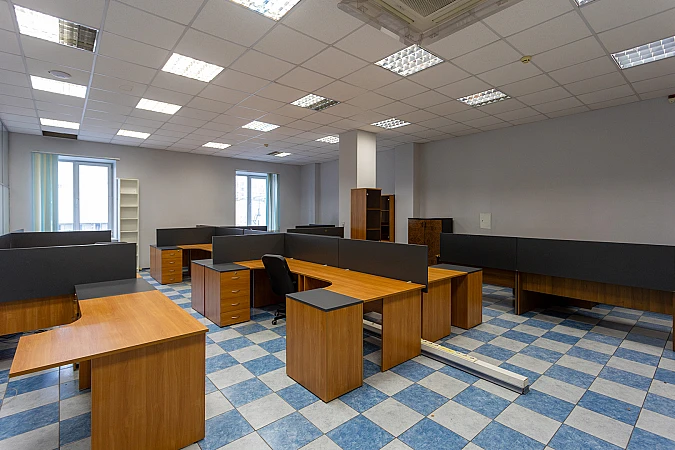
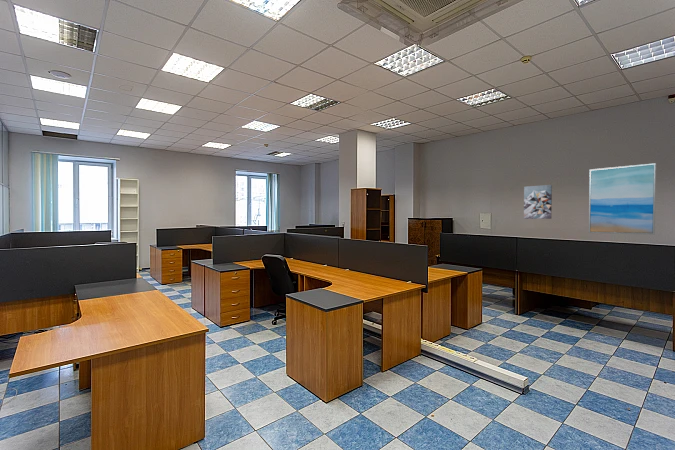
+ wall art (620, 200)
+ wall art (537, 202)
